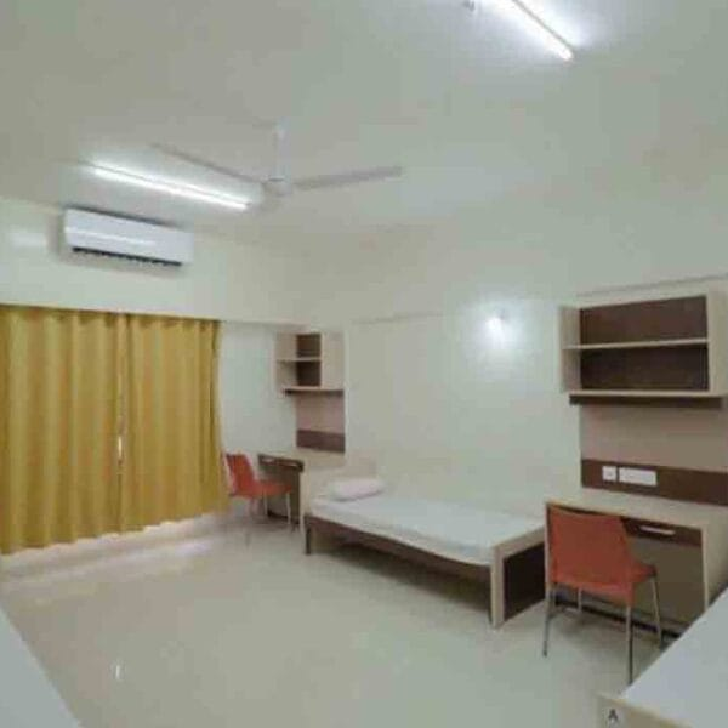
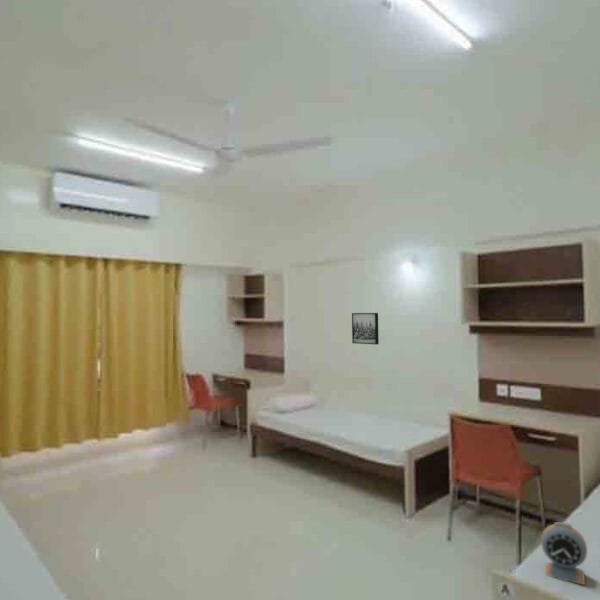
+ alarm clock (563, 548)
+ wall art (364, 328)
